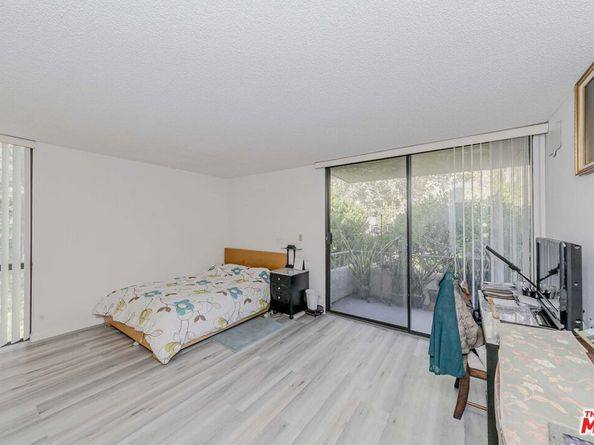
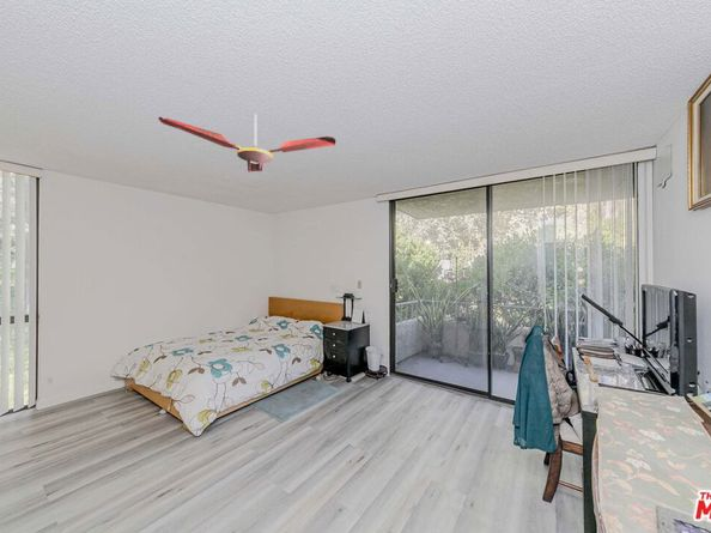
+ ceiling fan (254, 145)
